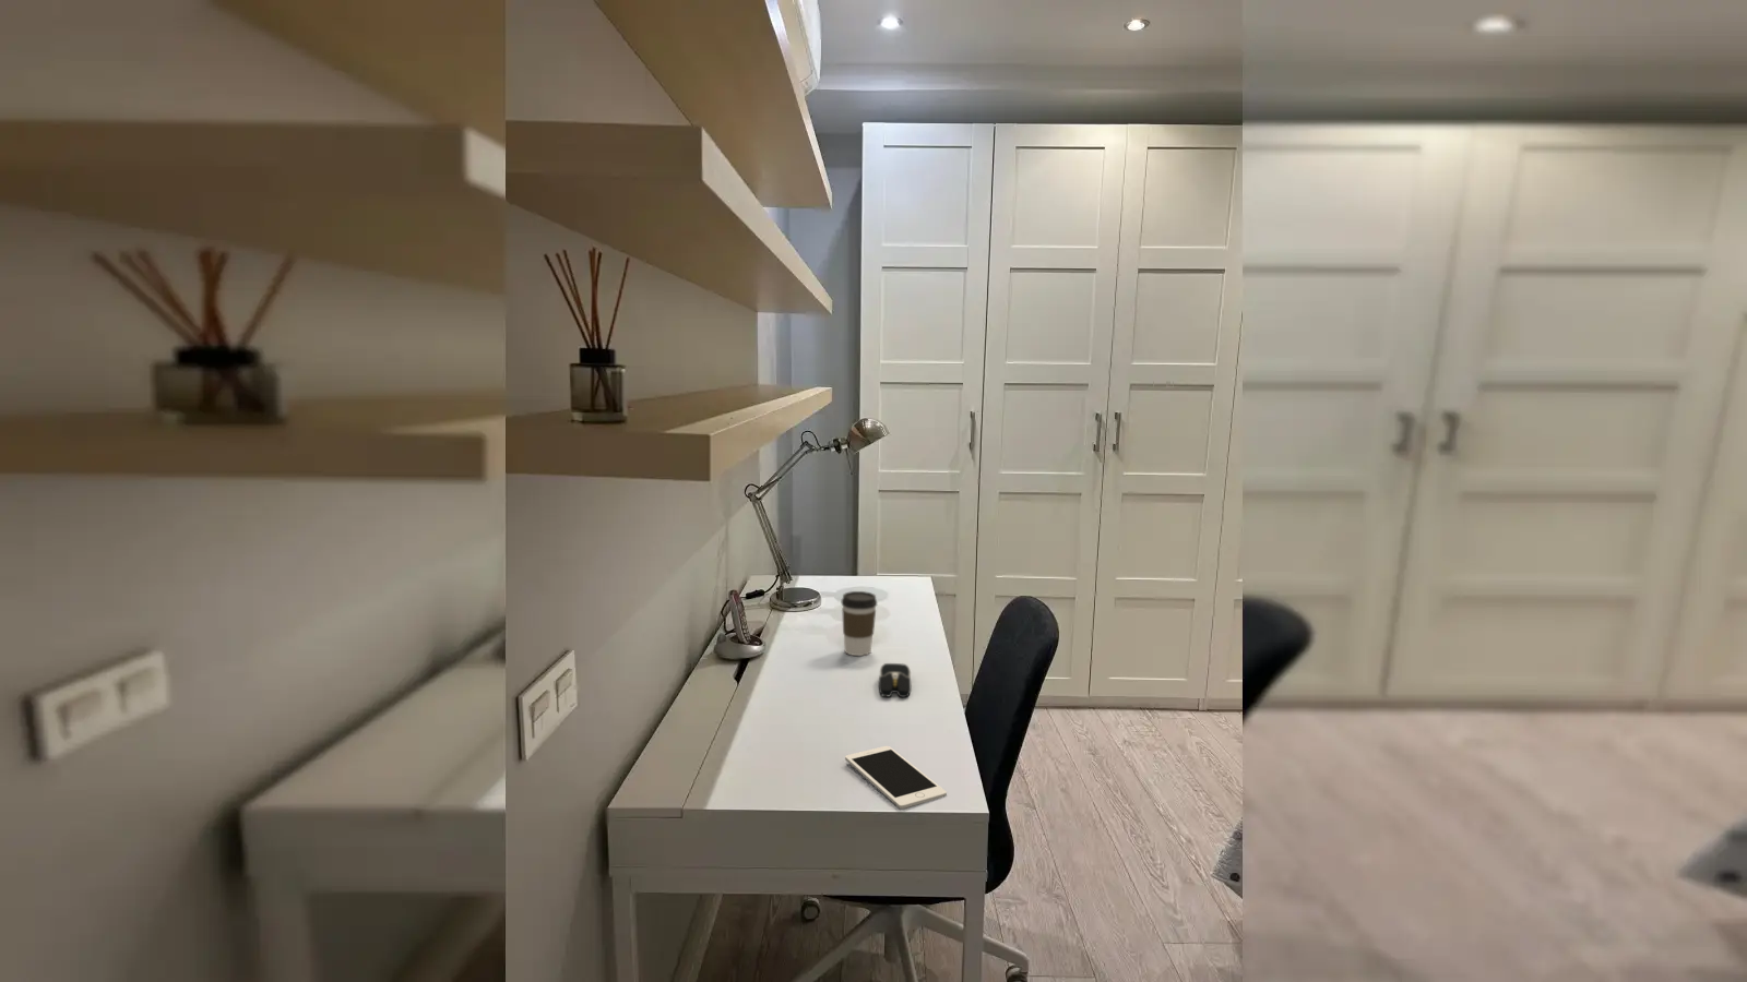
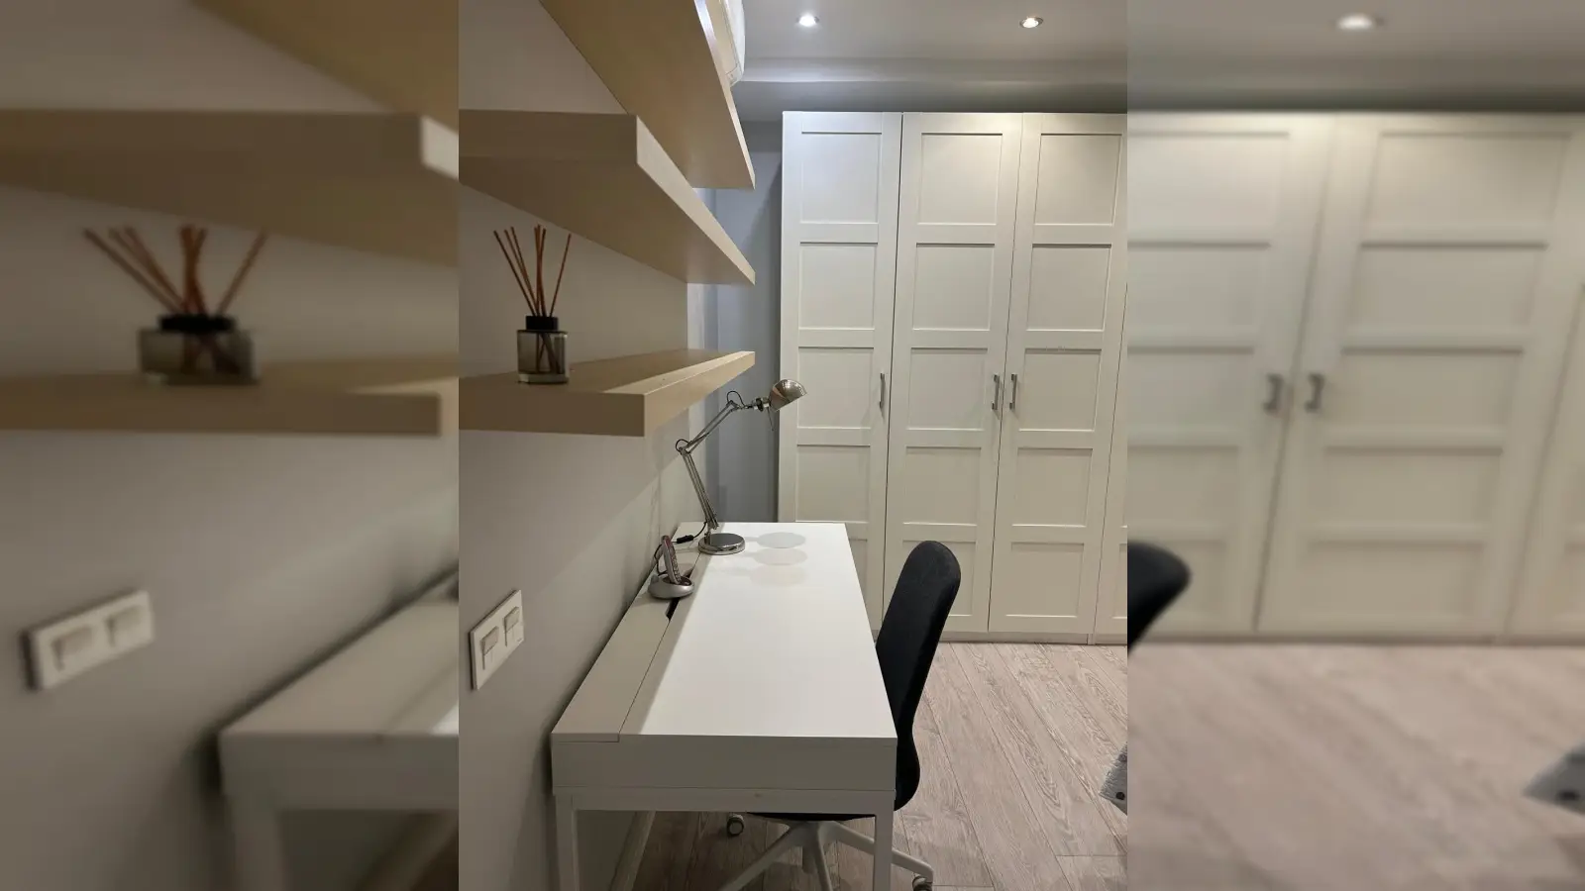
- coffee cup (858, 623)
- cell phone (893, 775)
- computer mouse (894, 677)
